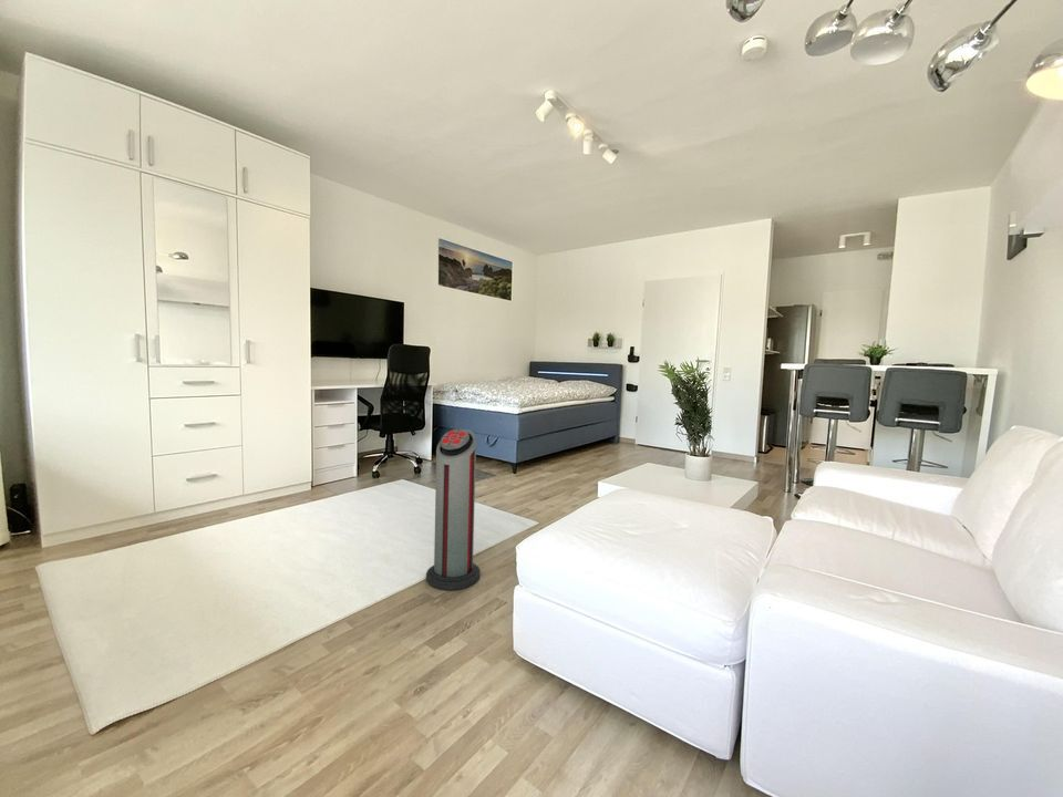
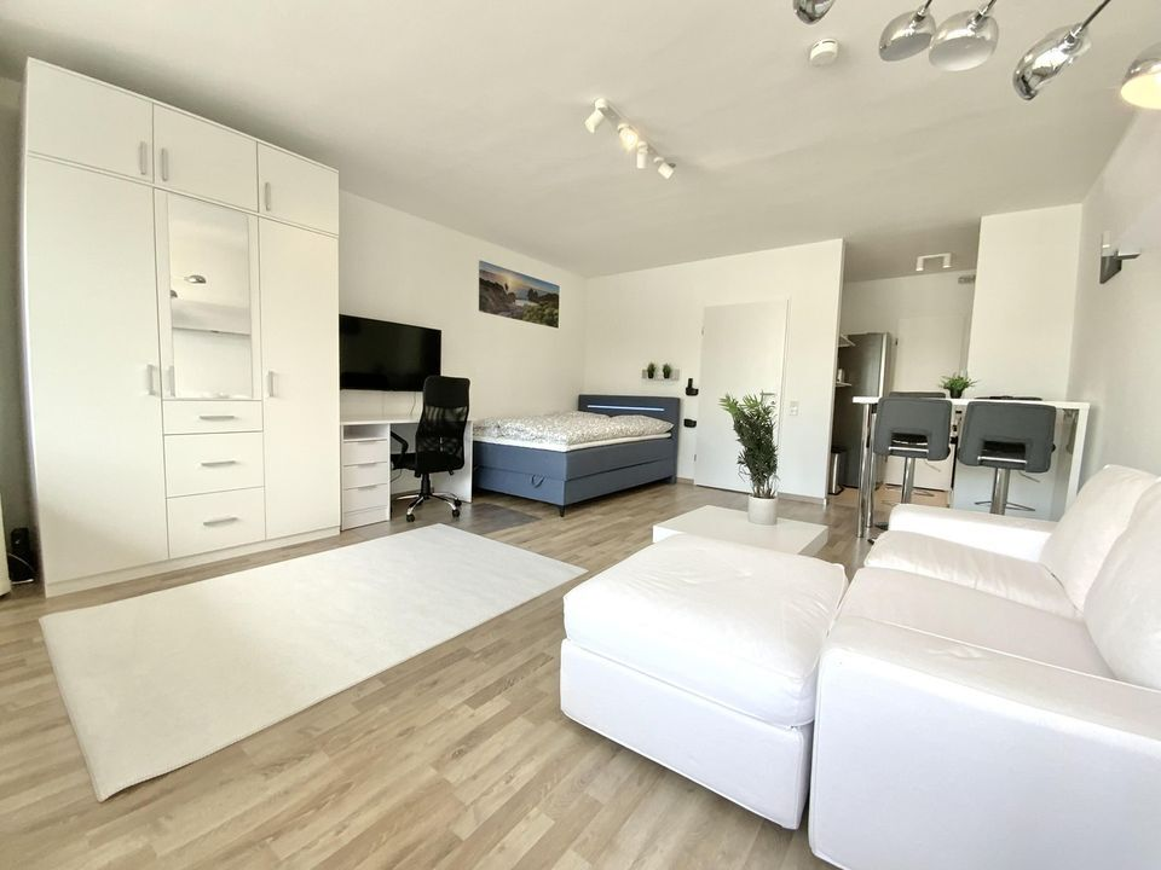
- air purifier (455, 504)
